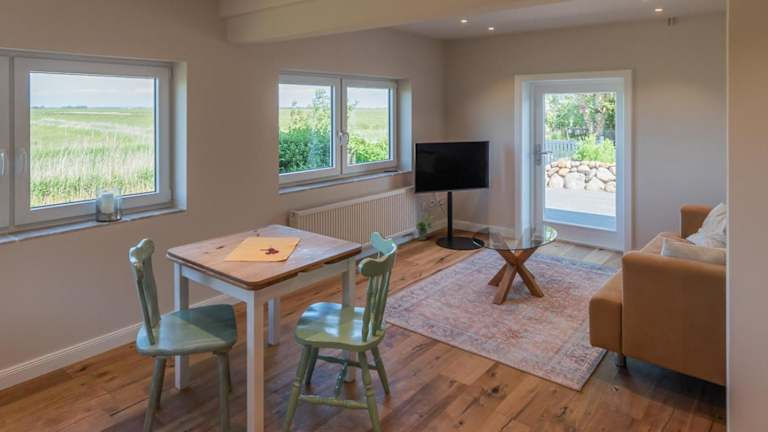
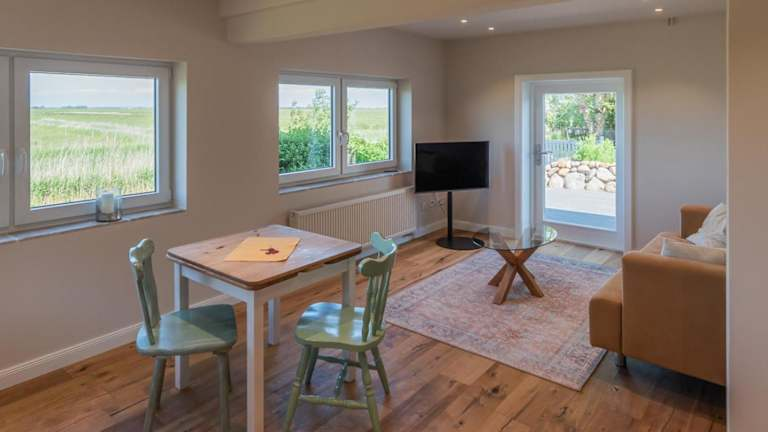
- potted plant (426, 227)
